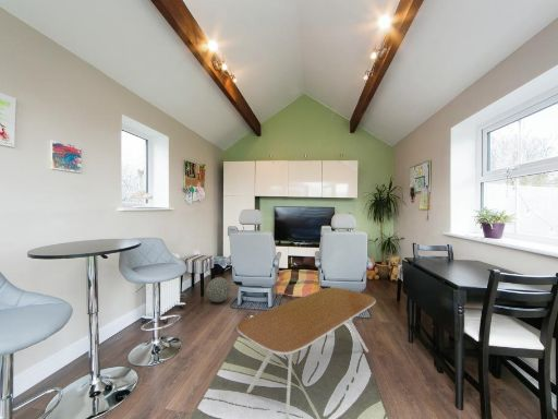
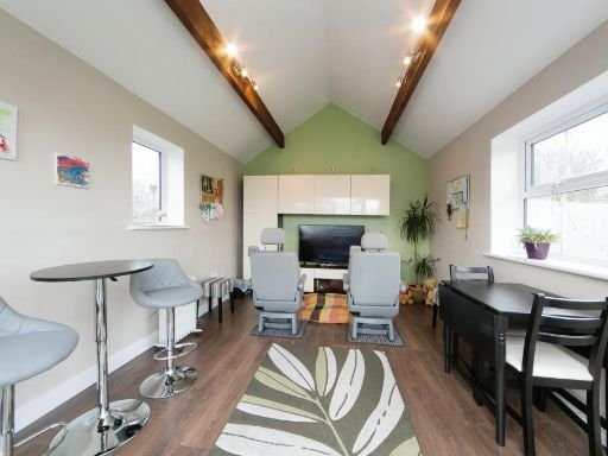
- coffee table (315, 339)
- decorative ball (218, 289)
